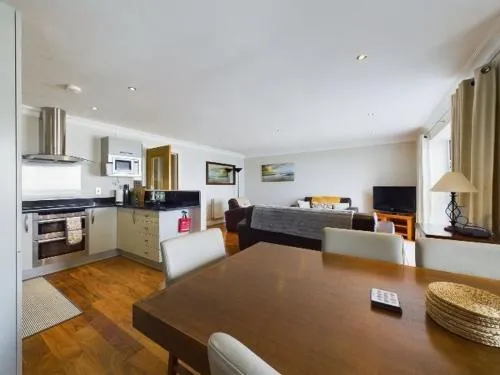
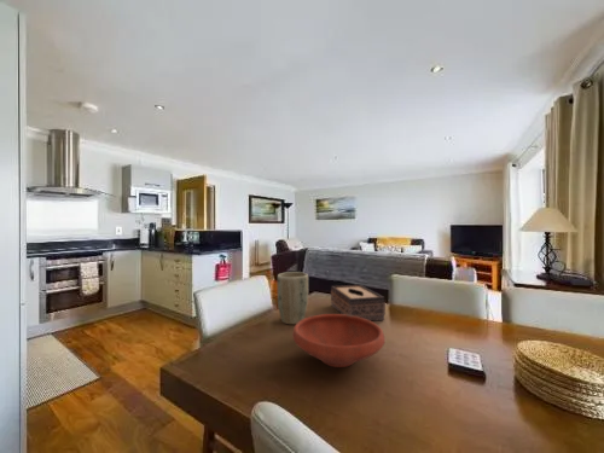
+ bowl (337, 343)
+ plant pot (292, 297)
+ tissue box (355, 301)
